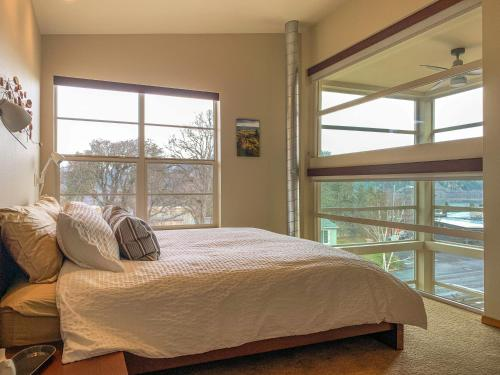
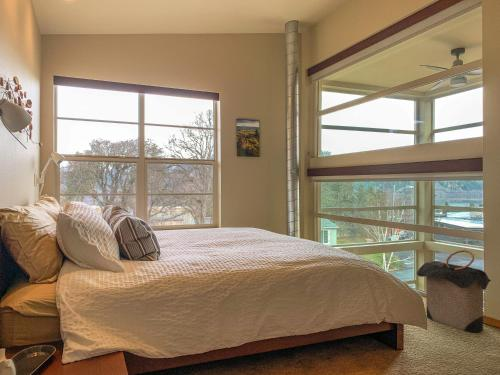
+ laundry hamper (451, 286)
